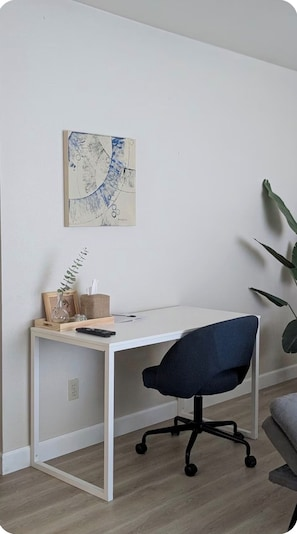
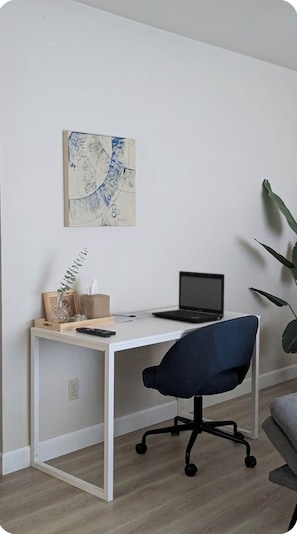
+ laptop (187, 295)
